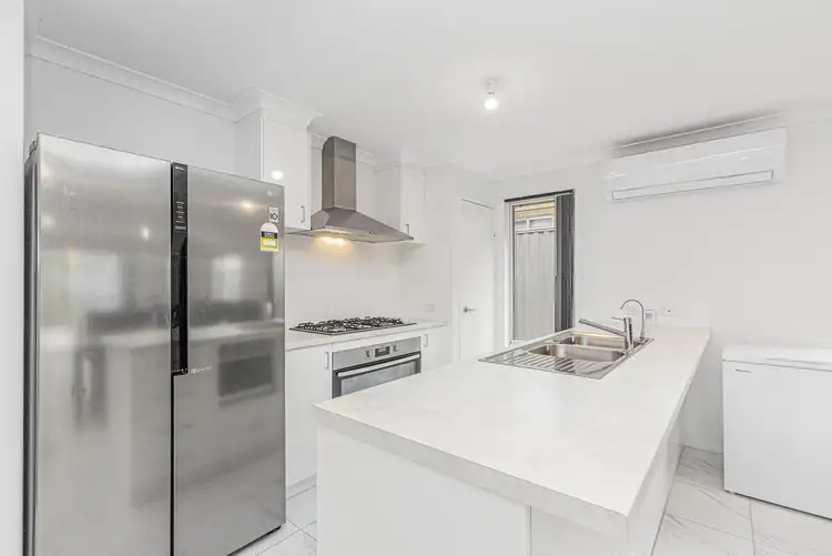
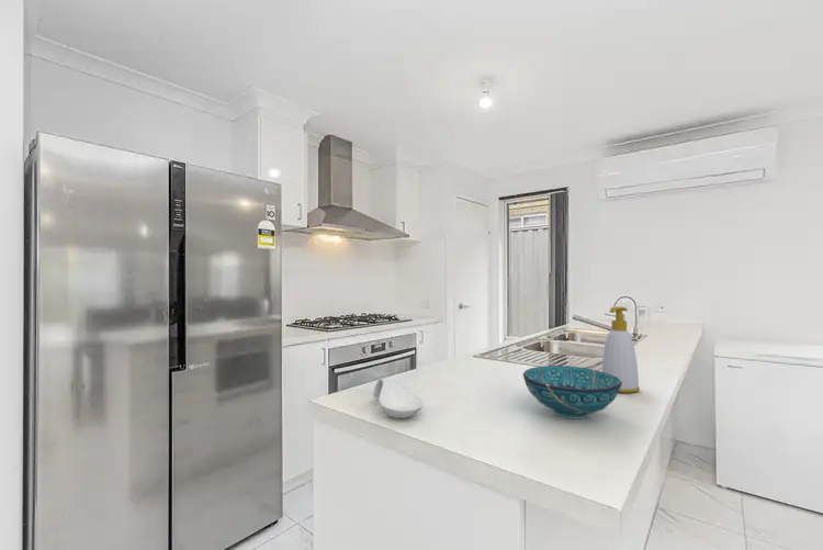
+ bowl (570, 394)
+ spoon rest (393, 395)
+ soap bottle (619, 347)
